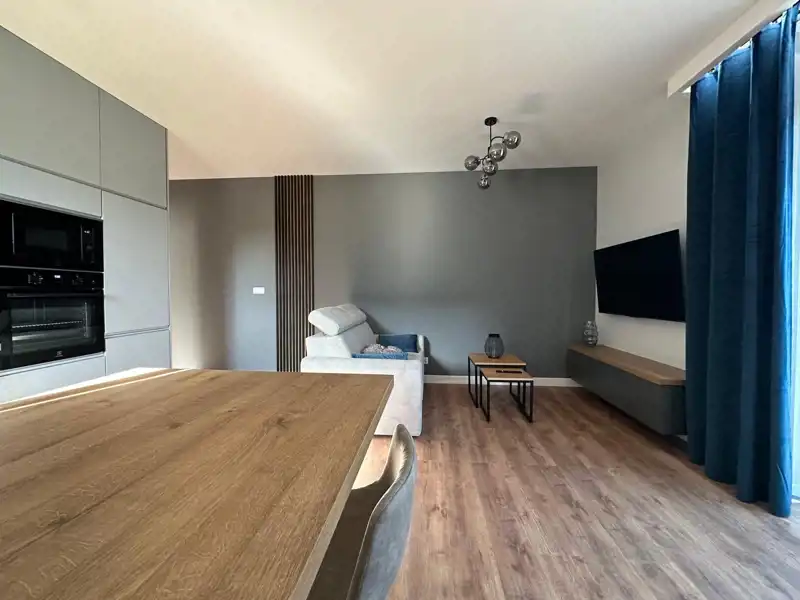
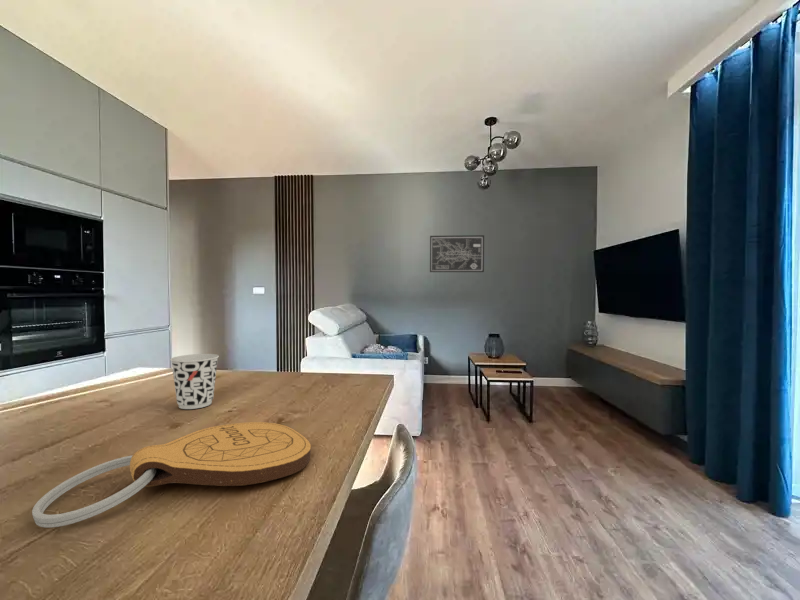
+ cup (195, 380)
+ wall art (456, 253)
+ key chain (192, 458)
